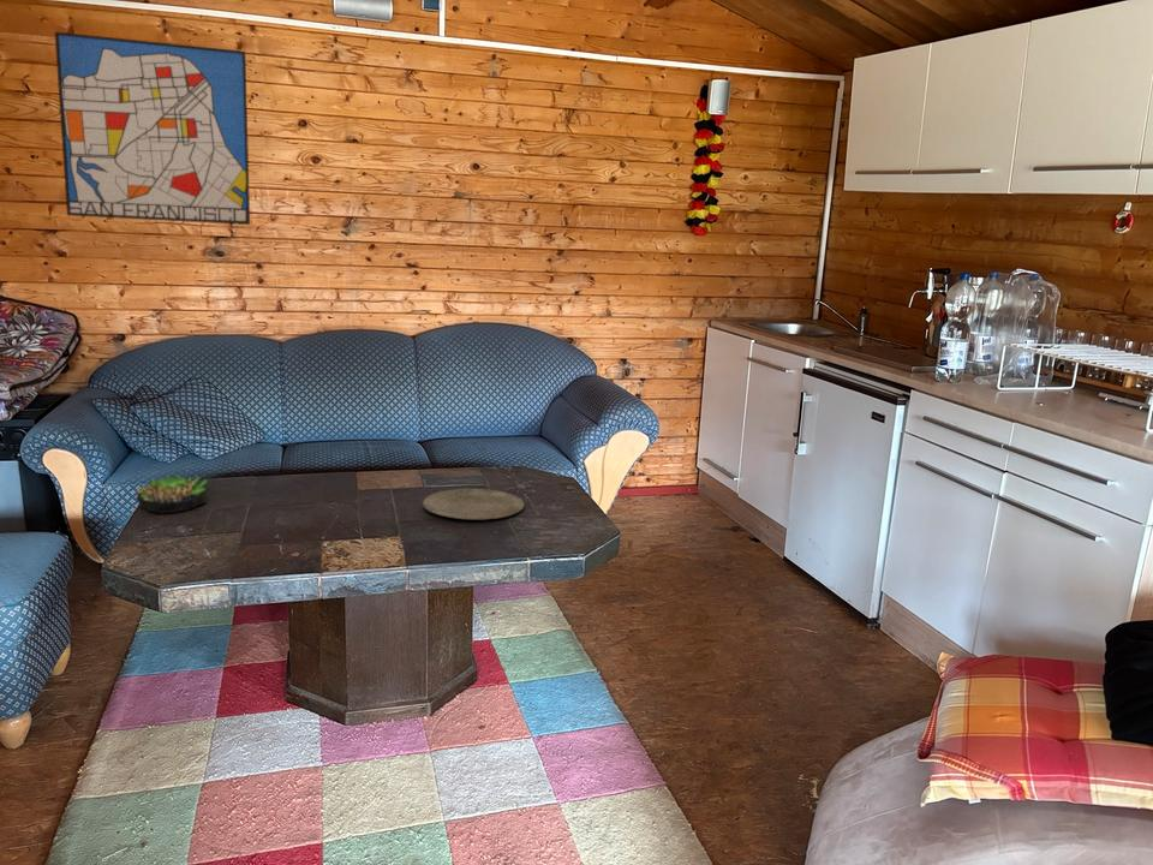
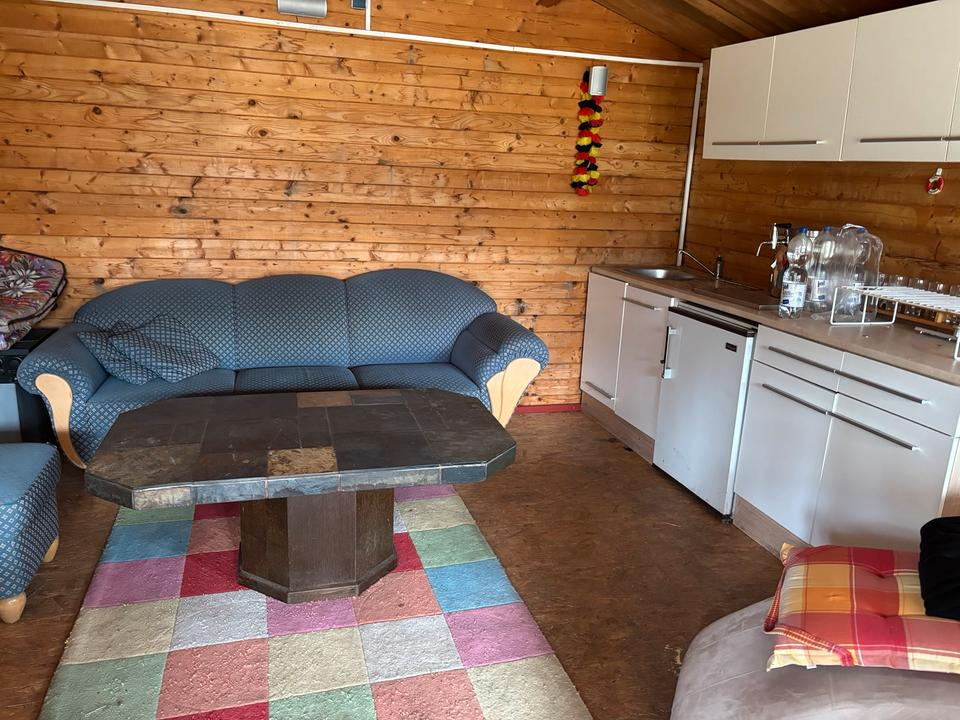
- succulent plant (172, 490)
- plate (473, 505)
- wall art (156, 132)
